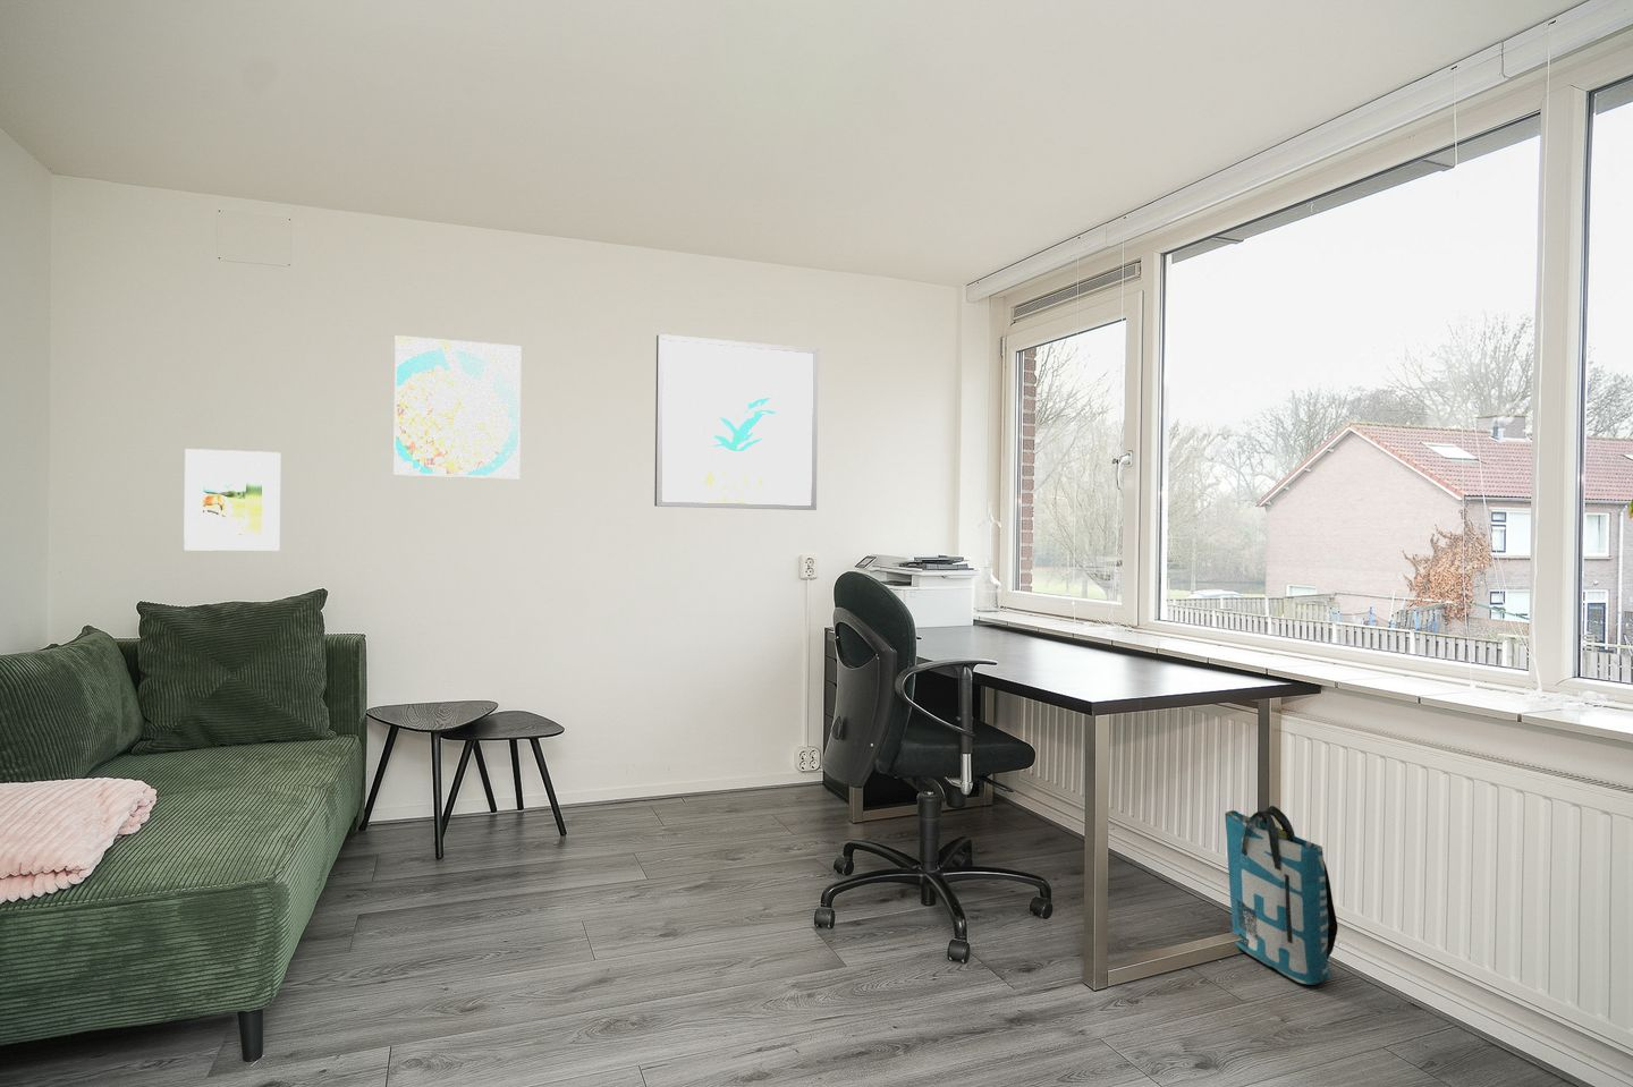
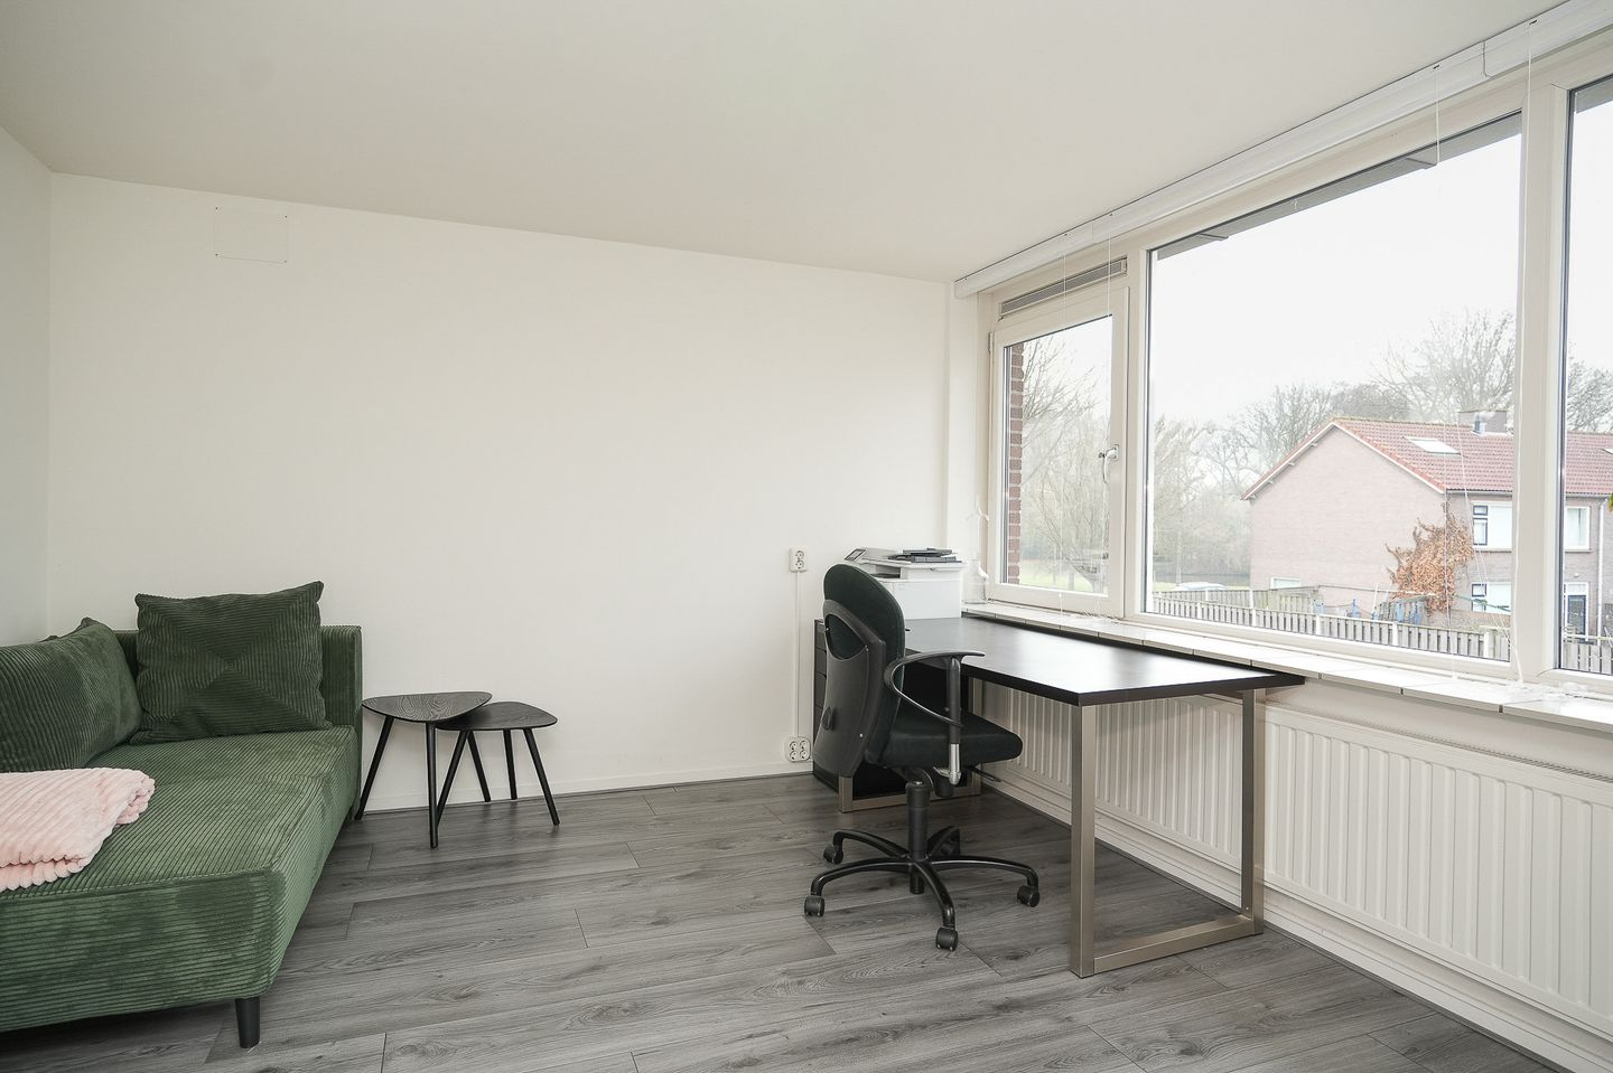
- tote bag (1286, 884)
- wall art (739, 425)
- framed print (233, 500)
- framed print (459, 408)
